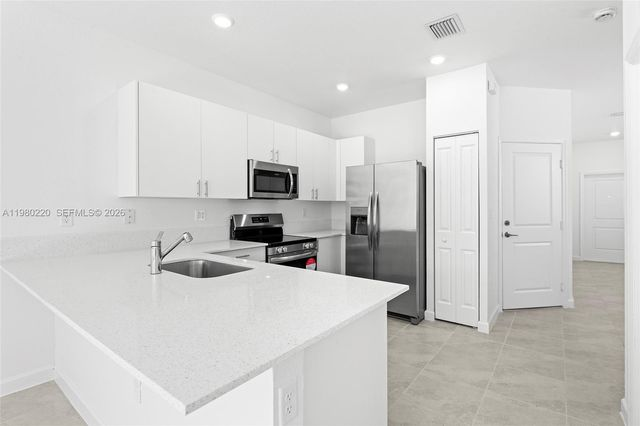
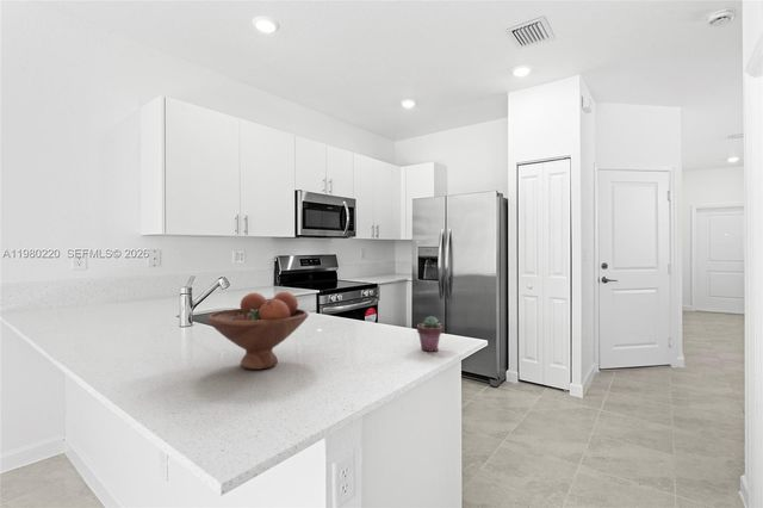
+ fruit bowl (259, 329)
+ potted succulent (429, 332)
